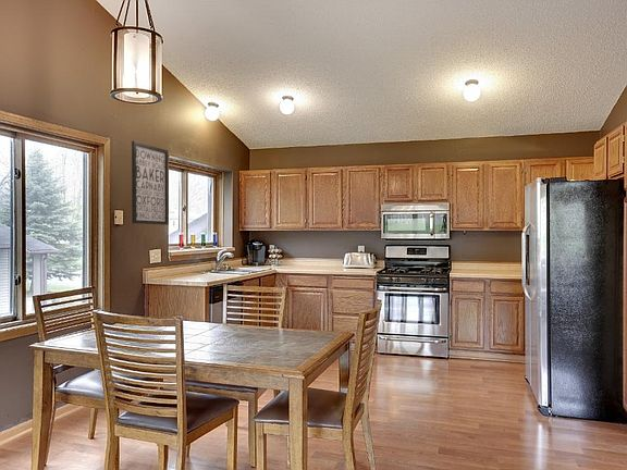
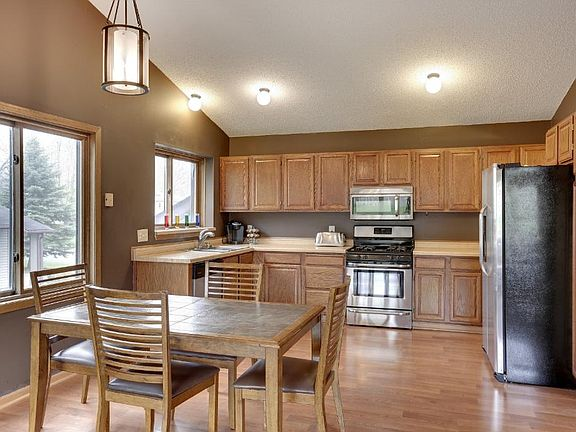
- wall art (150, 185)
